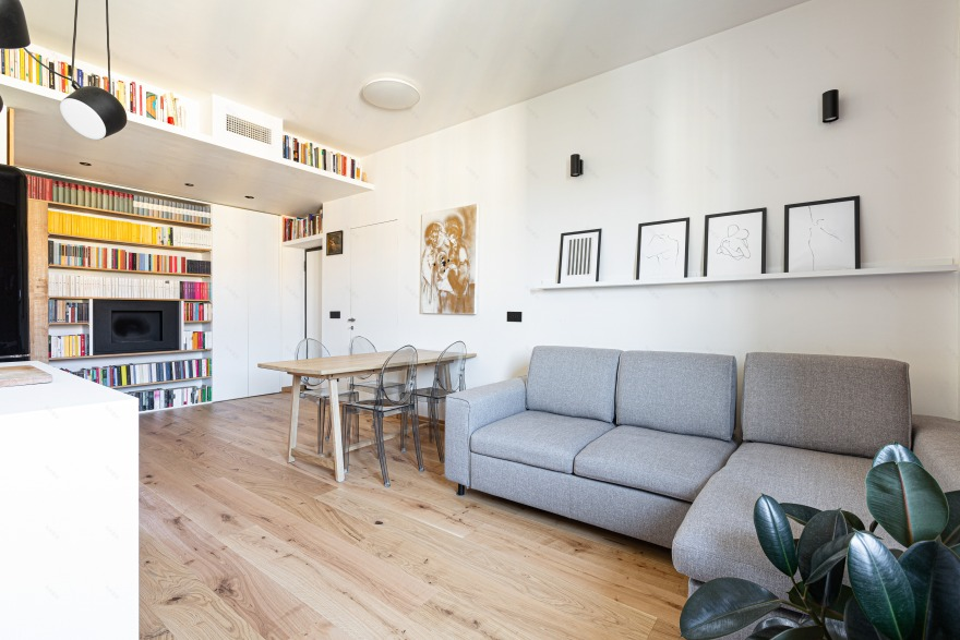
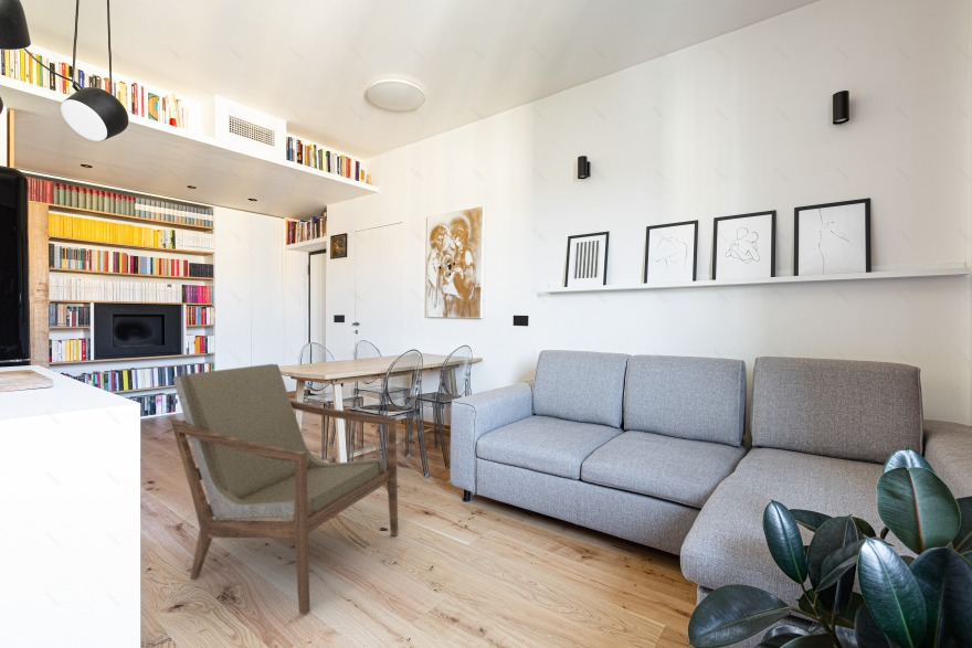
+ armchair (290, 461)
